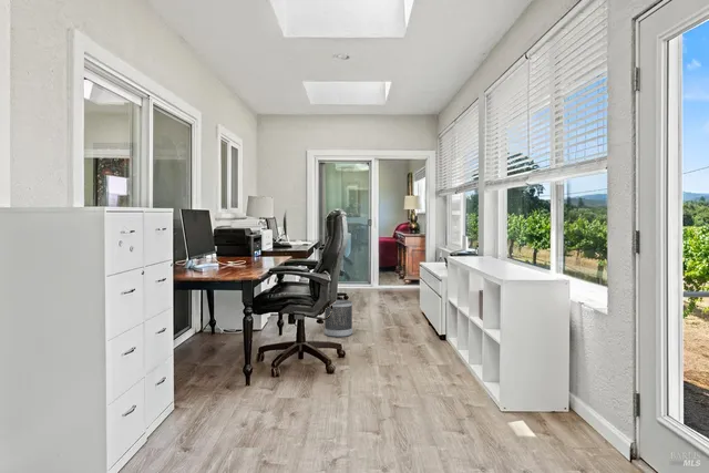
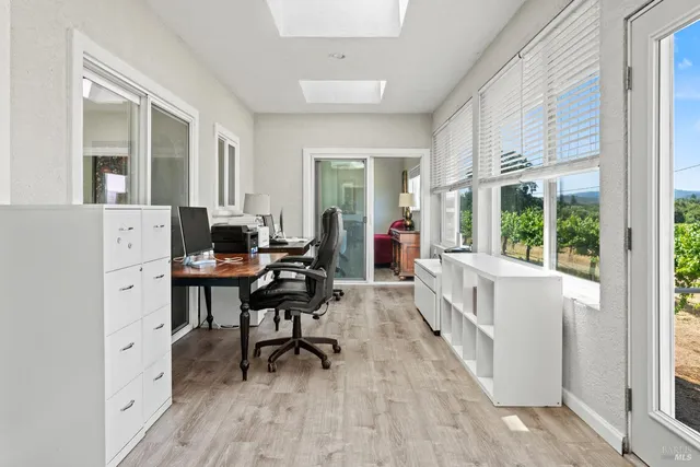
- wastebasket (338, 317)
